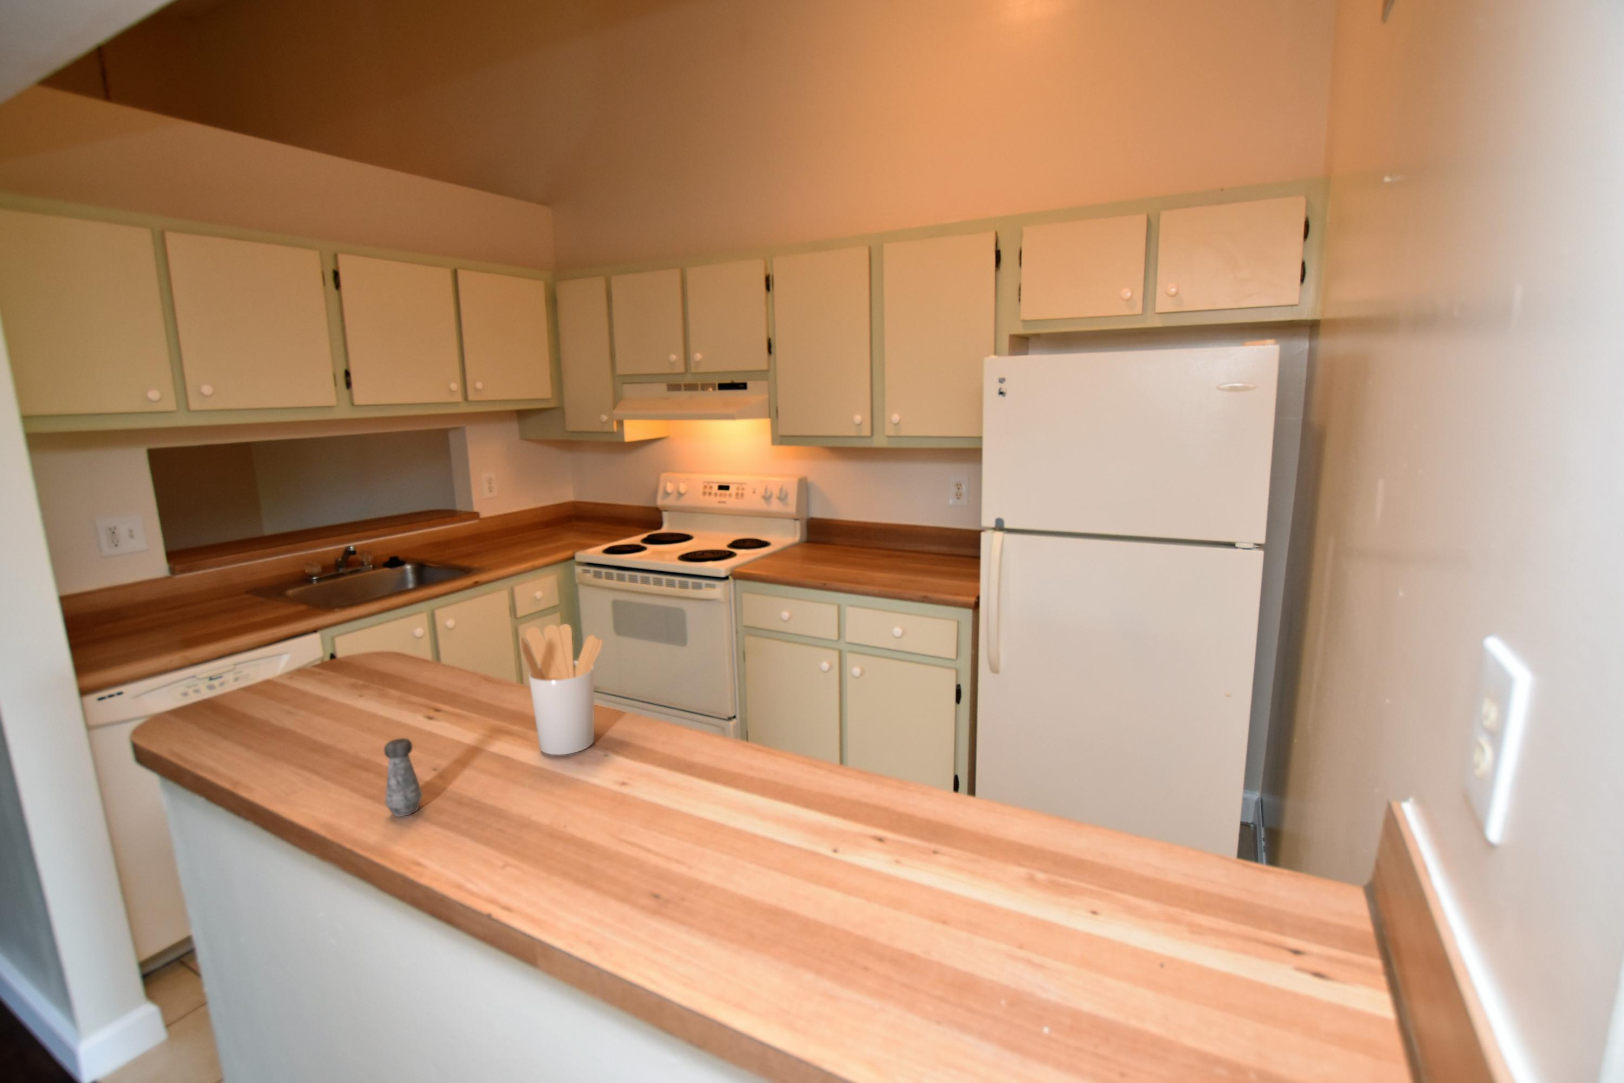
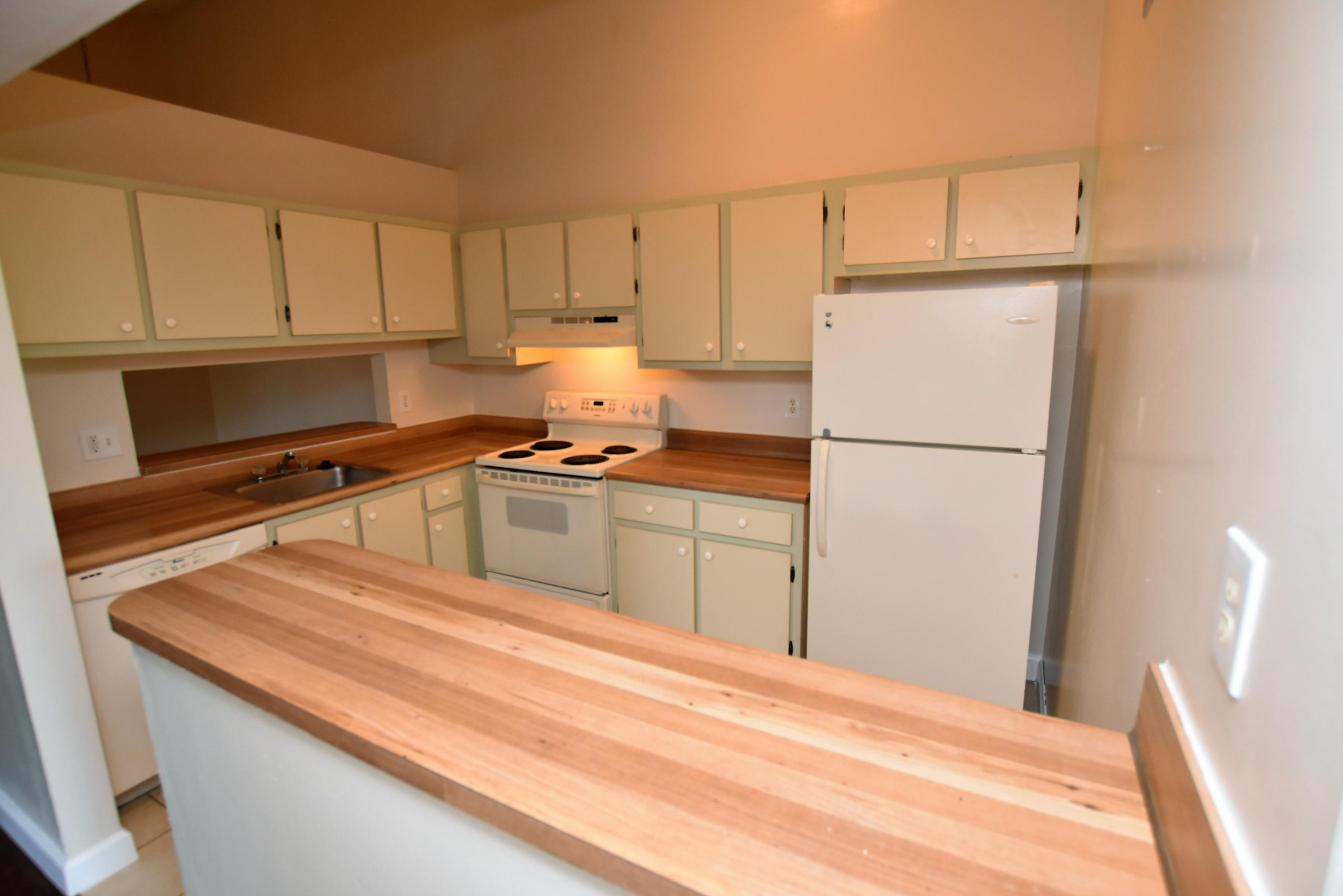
- utensil holder (559, 684)
- salt shaker (401, 776)
